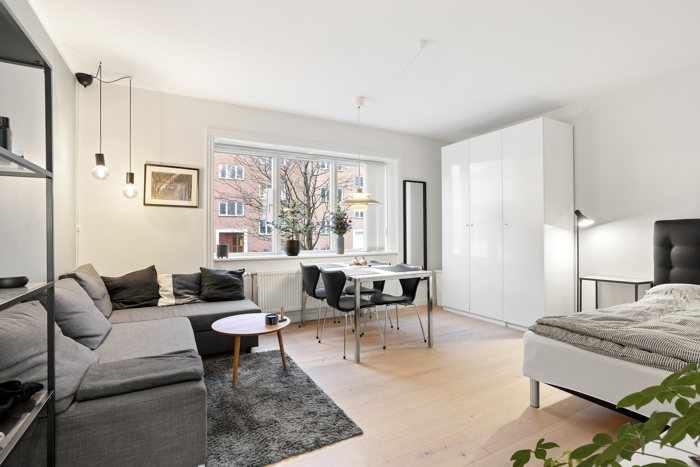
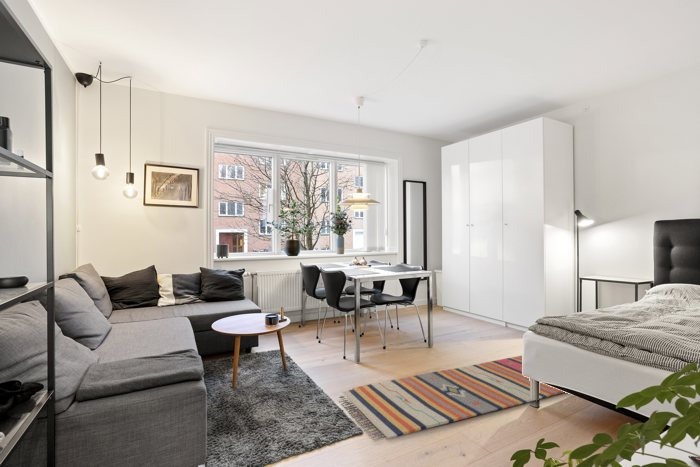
+ rug (495, 381)
